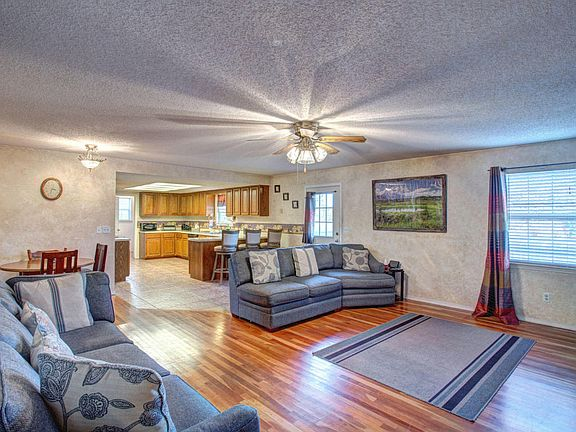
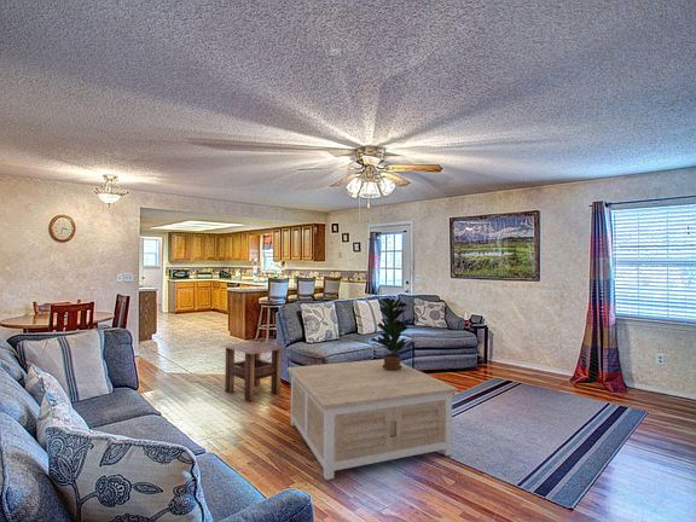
+ coffee table (364, 407)
+ potted plant (390, 332)
+ side table (253, 369)
